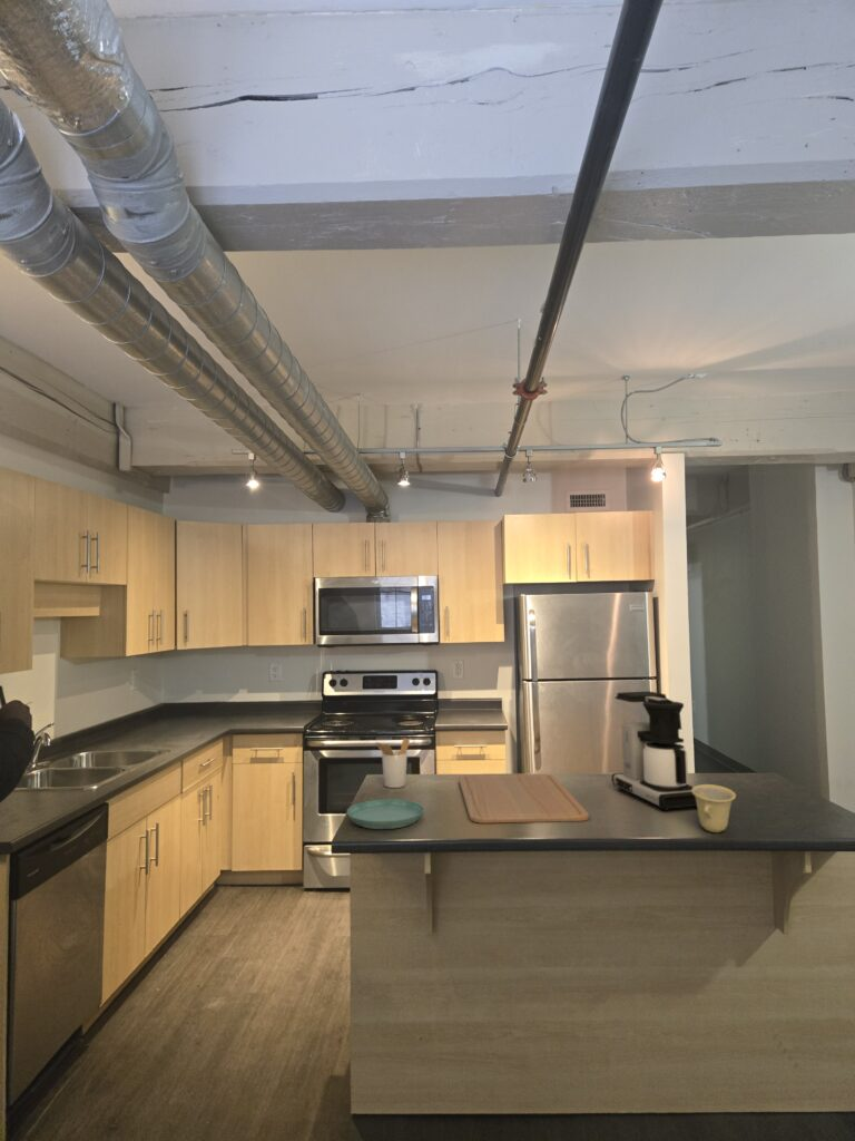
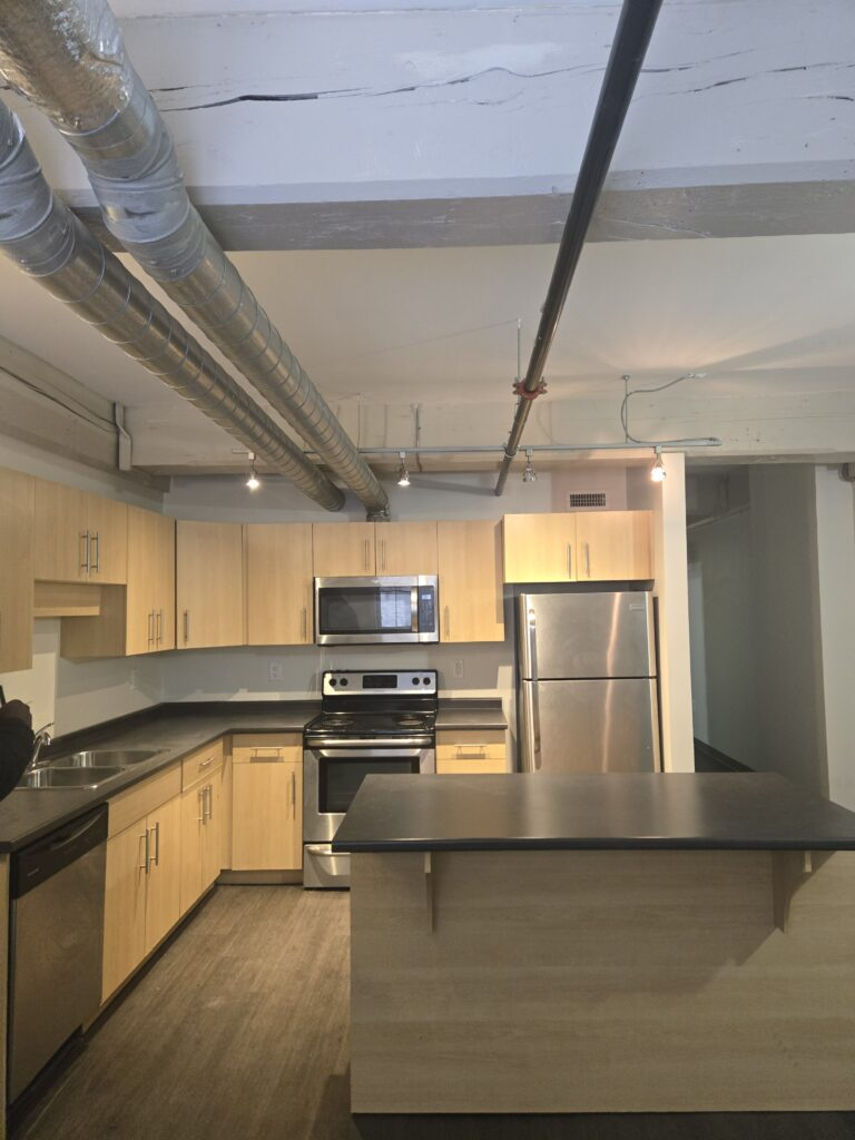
- utensil holder (391, 762)
- chopping board (517, 794)
- saucer (385, 815)
- coffee maker (656, 747)
- cup (714, 810)
